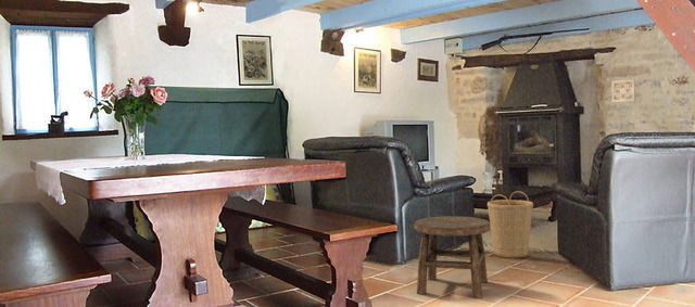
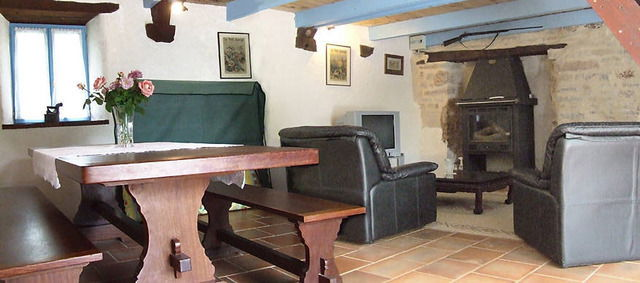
- stool (452, 254)
- wall ornament (623, 91)
- basket (509, 222)
